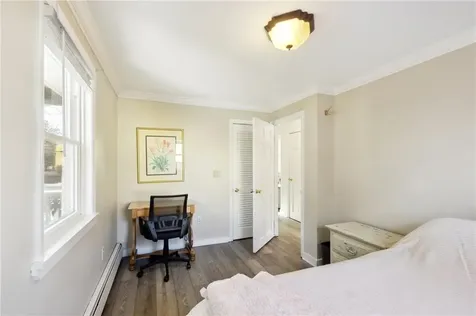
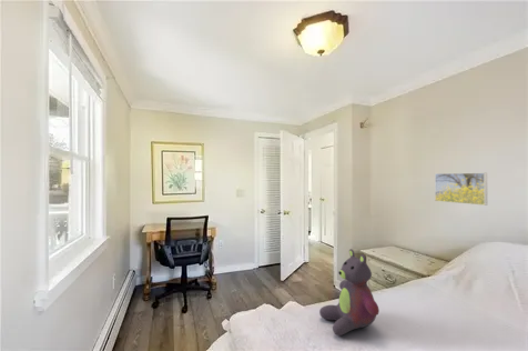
+ stuffed bear (347, 288)
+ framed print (458, 188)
